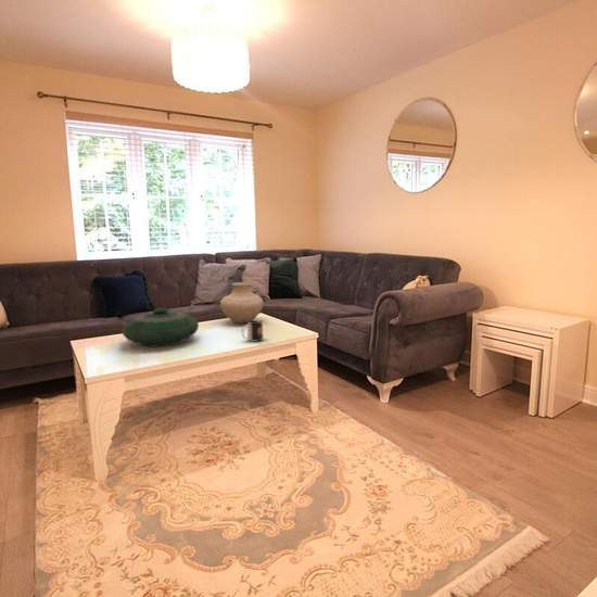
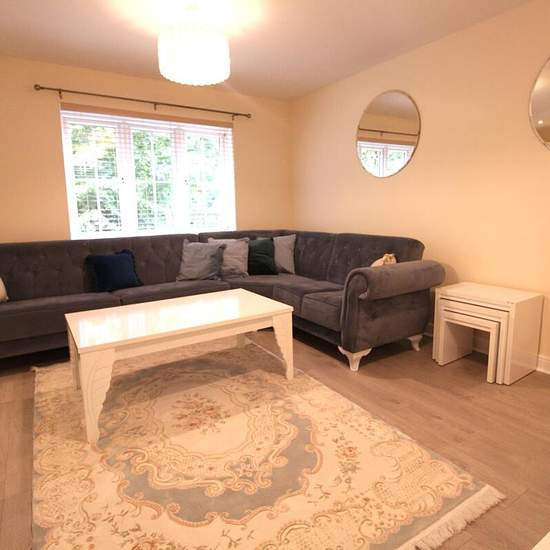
- decorative bowl (161, 325)
- vase (241, 302)
- mug (252, 331)
